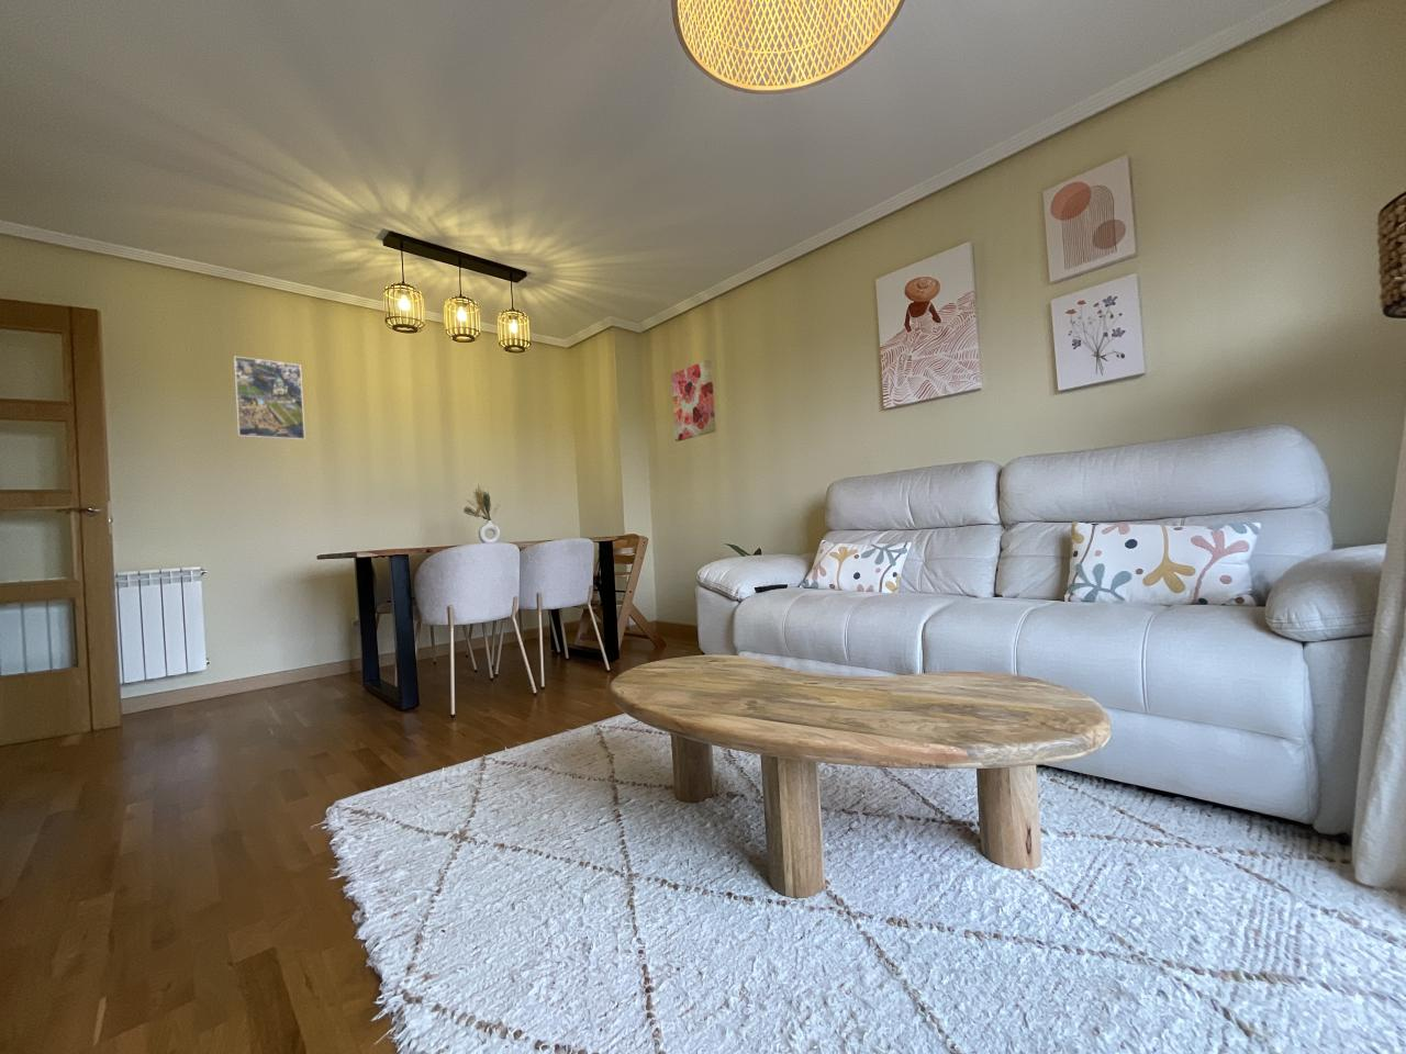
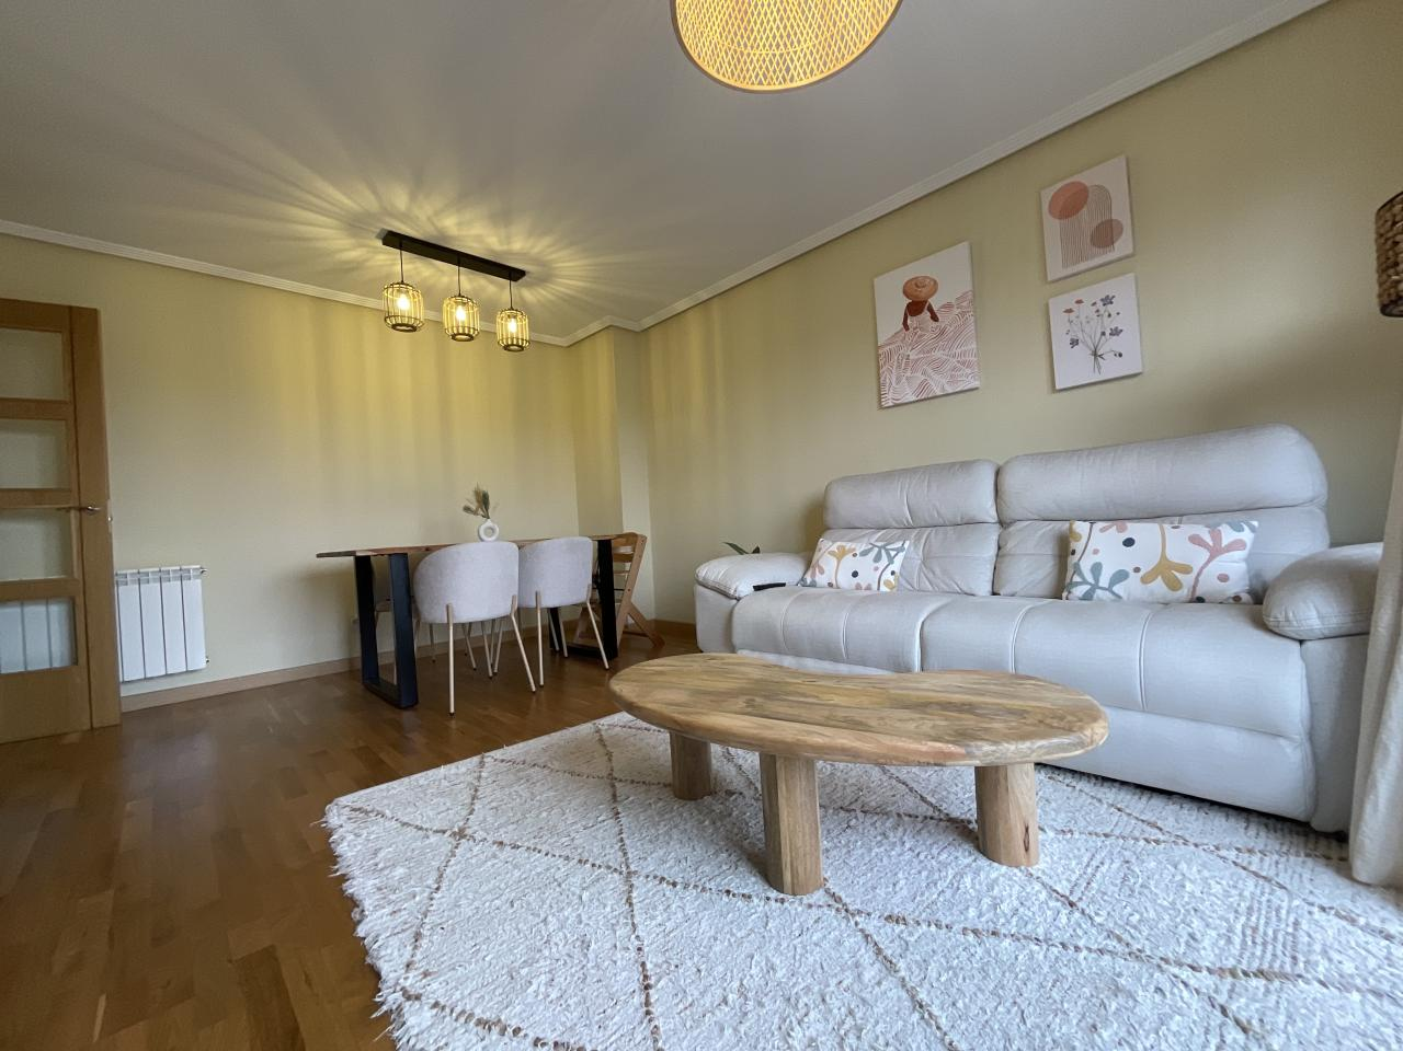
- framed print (270, 400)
- wall art (692, 402)
